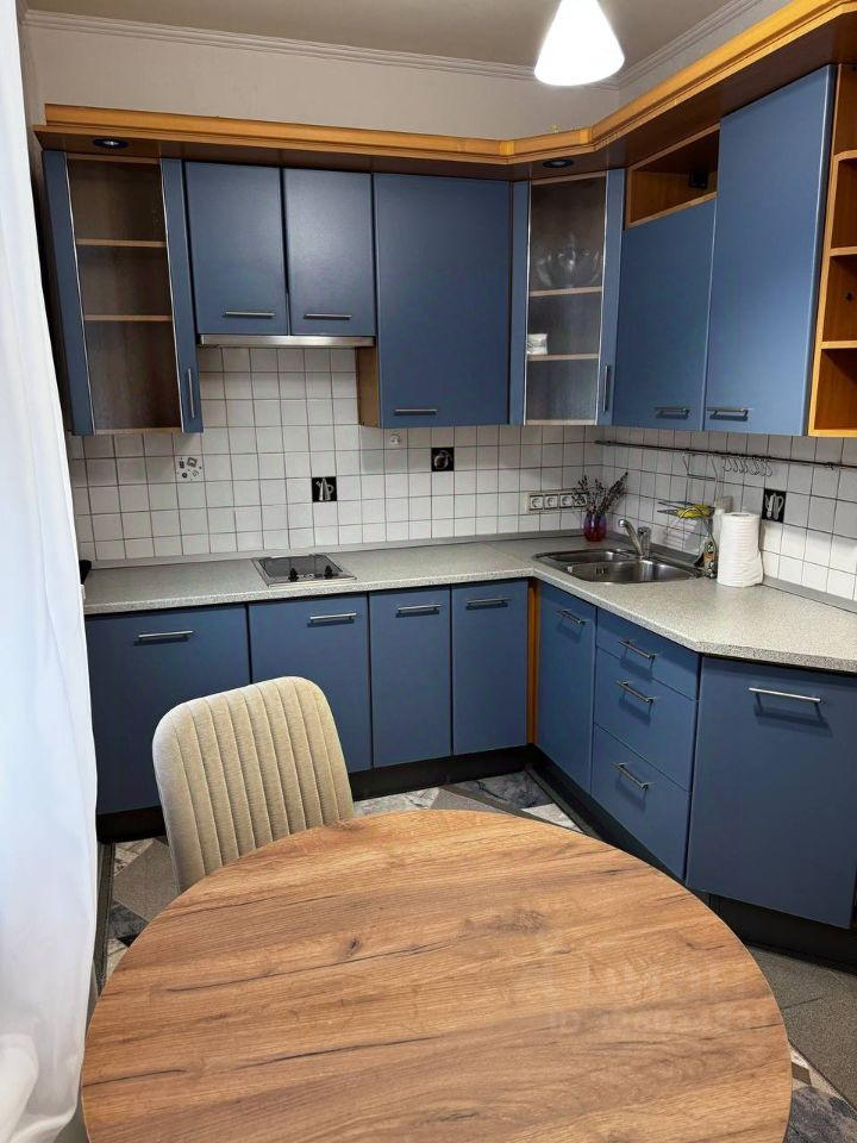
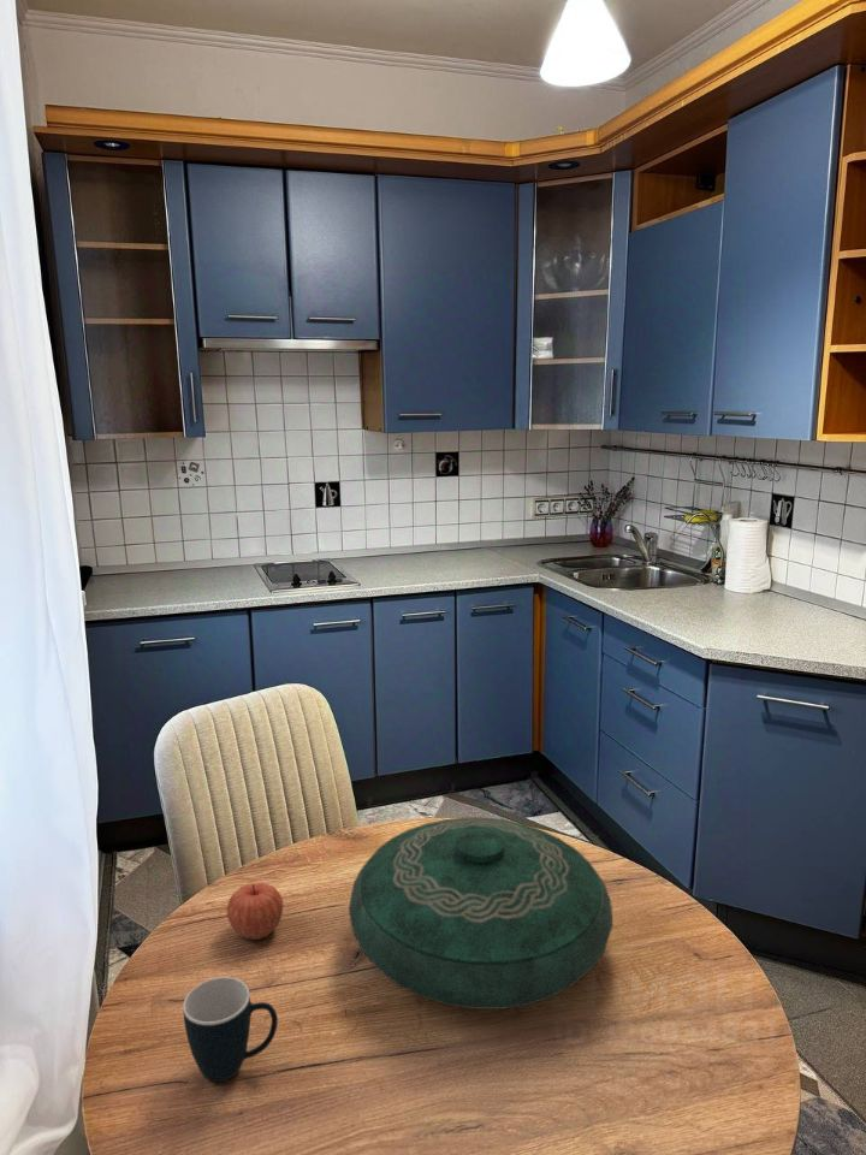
+ decorative bowl (479, 890)
+ apple (255, 908)
+ mug (232, 1032)
